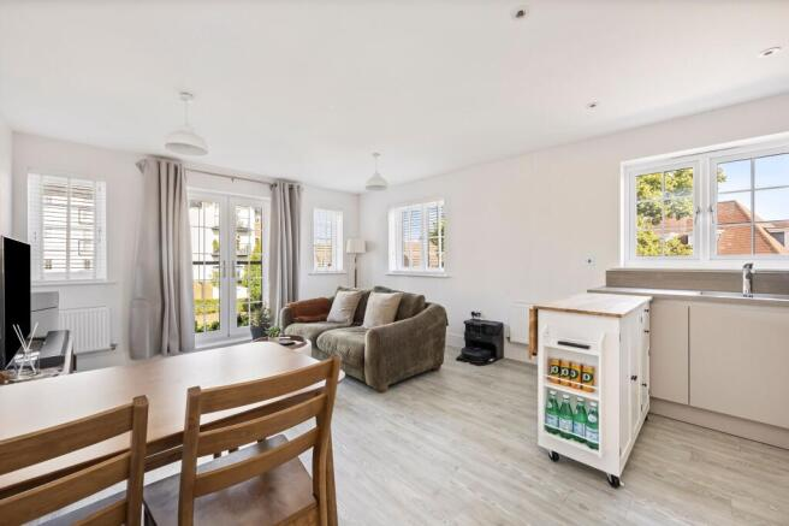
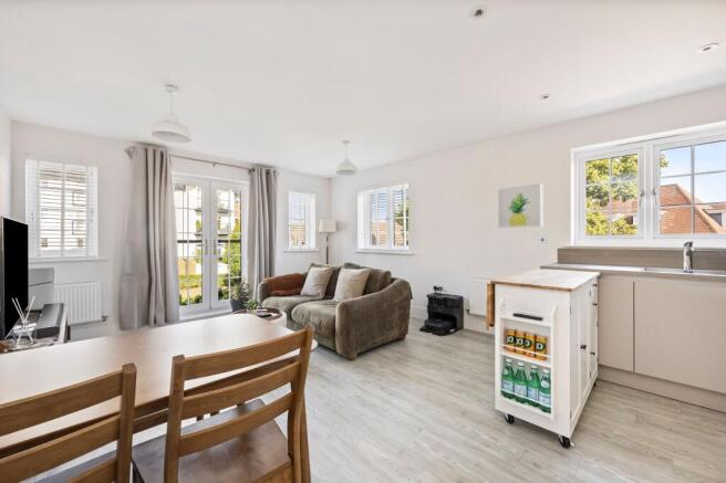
+ wall art (519, 207)
